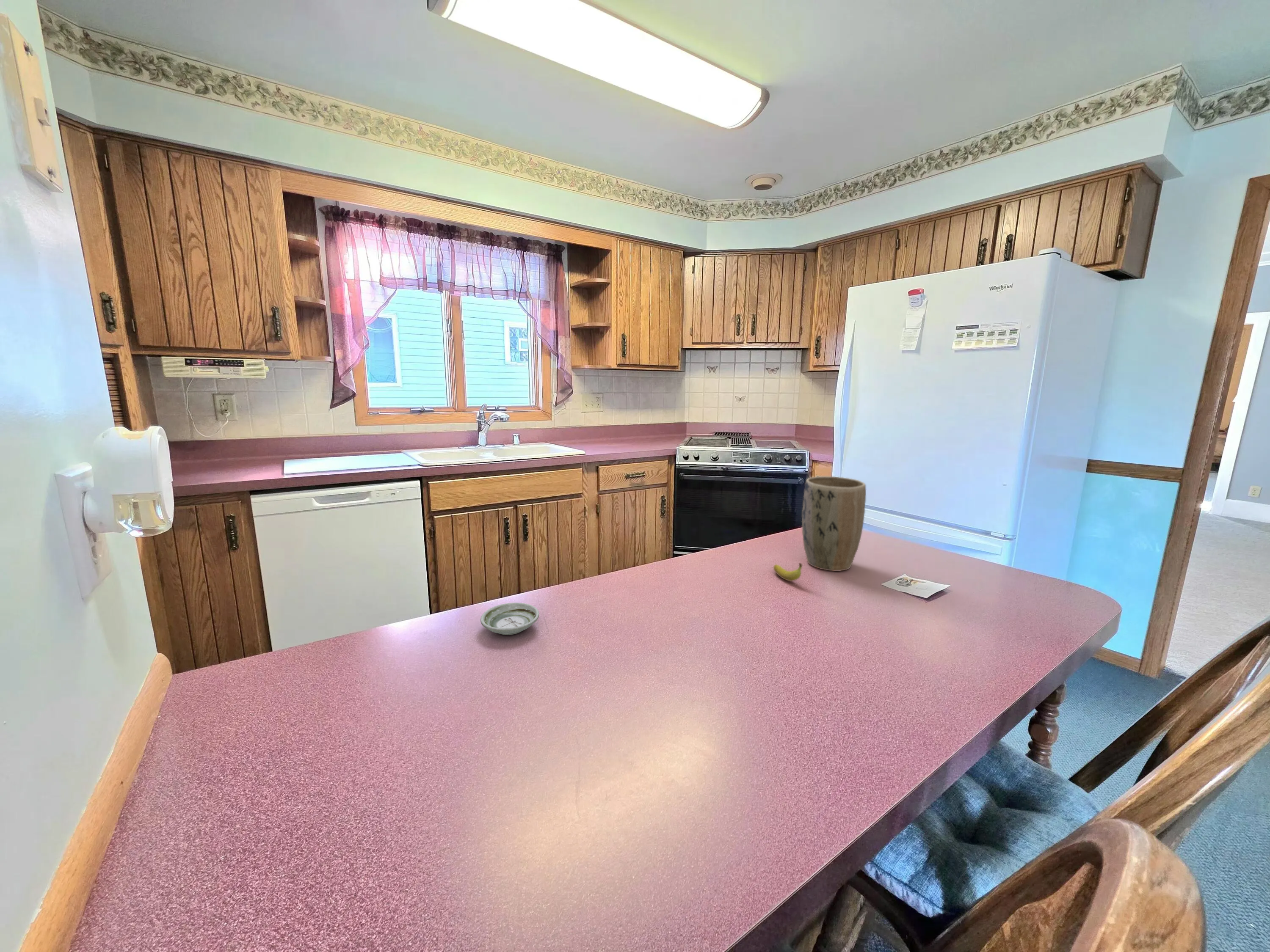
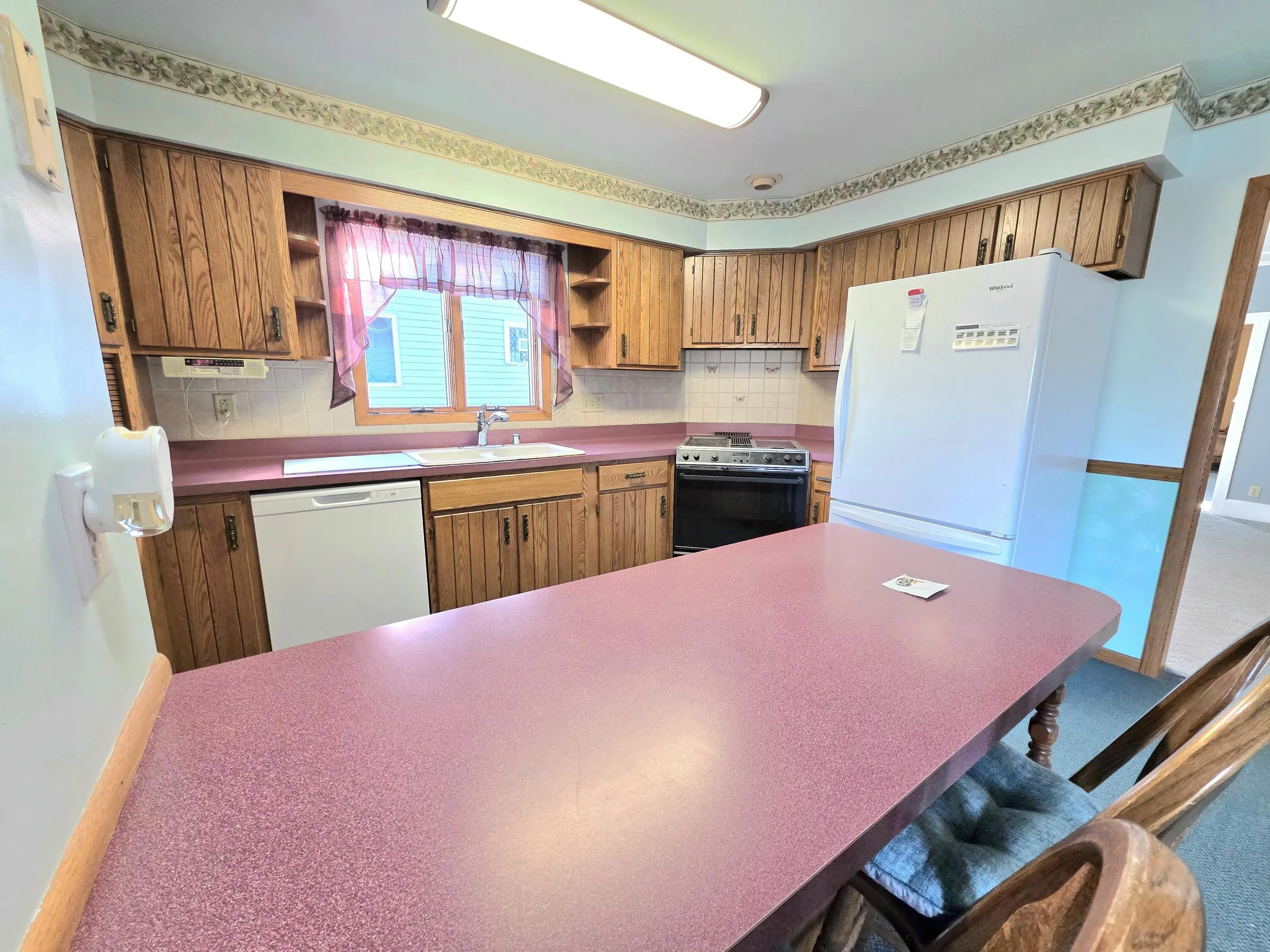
- plant pot (832, 523)
- fruit (784, 569)
- saucer (510, 621)
